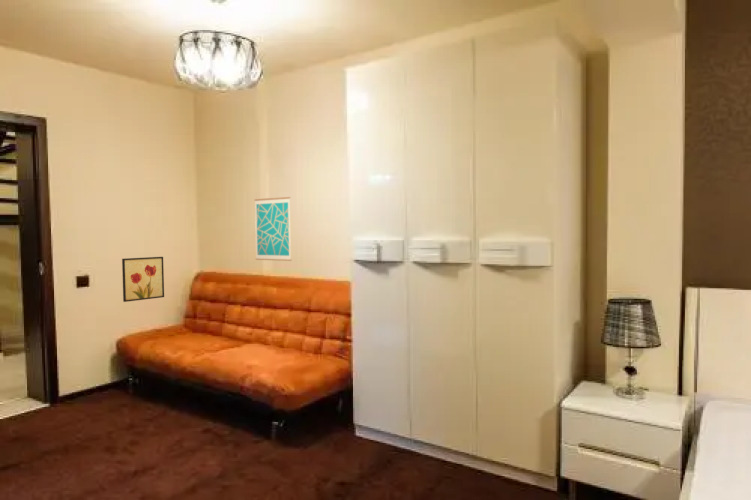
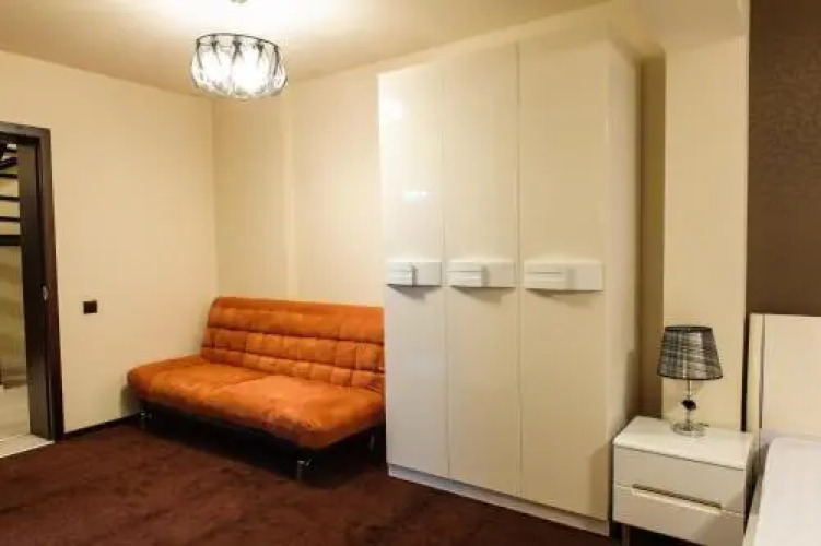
- wall art (143, 278)
- wall art (272, 229)
